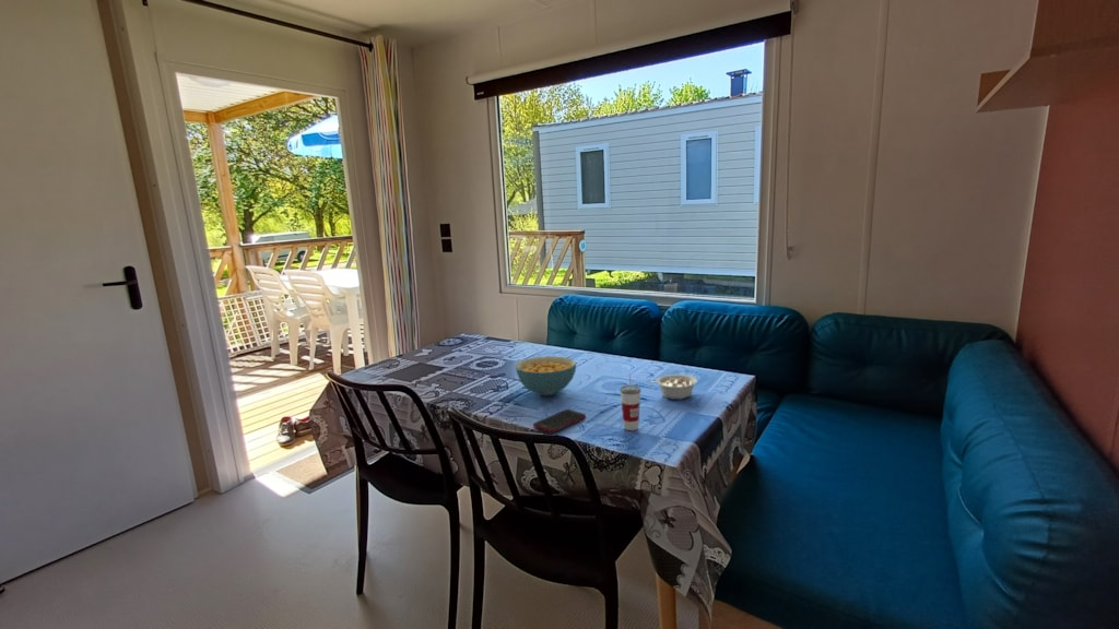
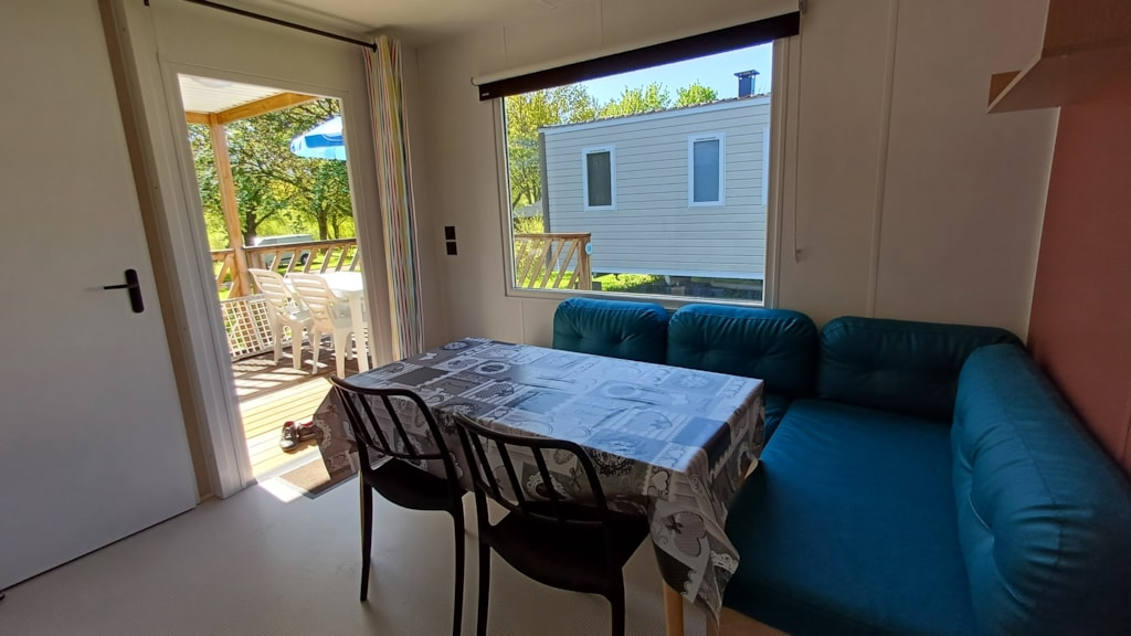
- cup (631, 401)
- cereal bowl (545, 378)
- legume (675, 387)
- cell phone (560, 420)
